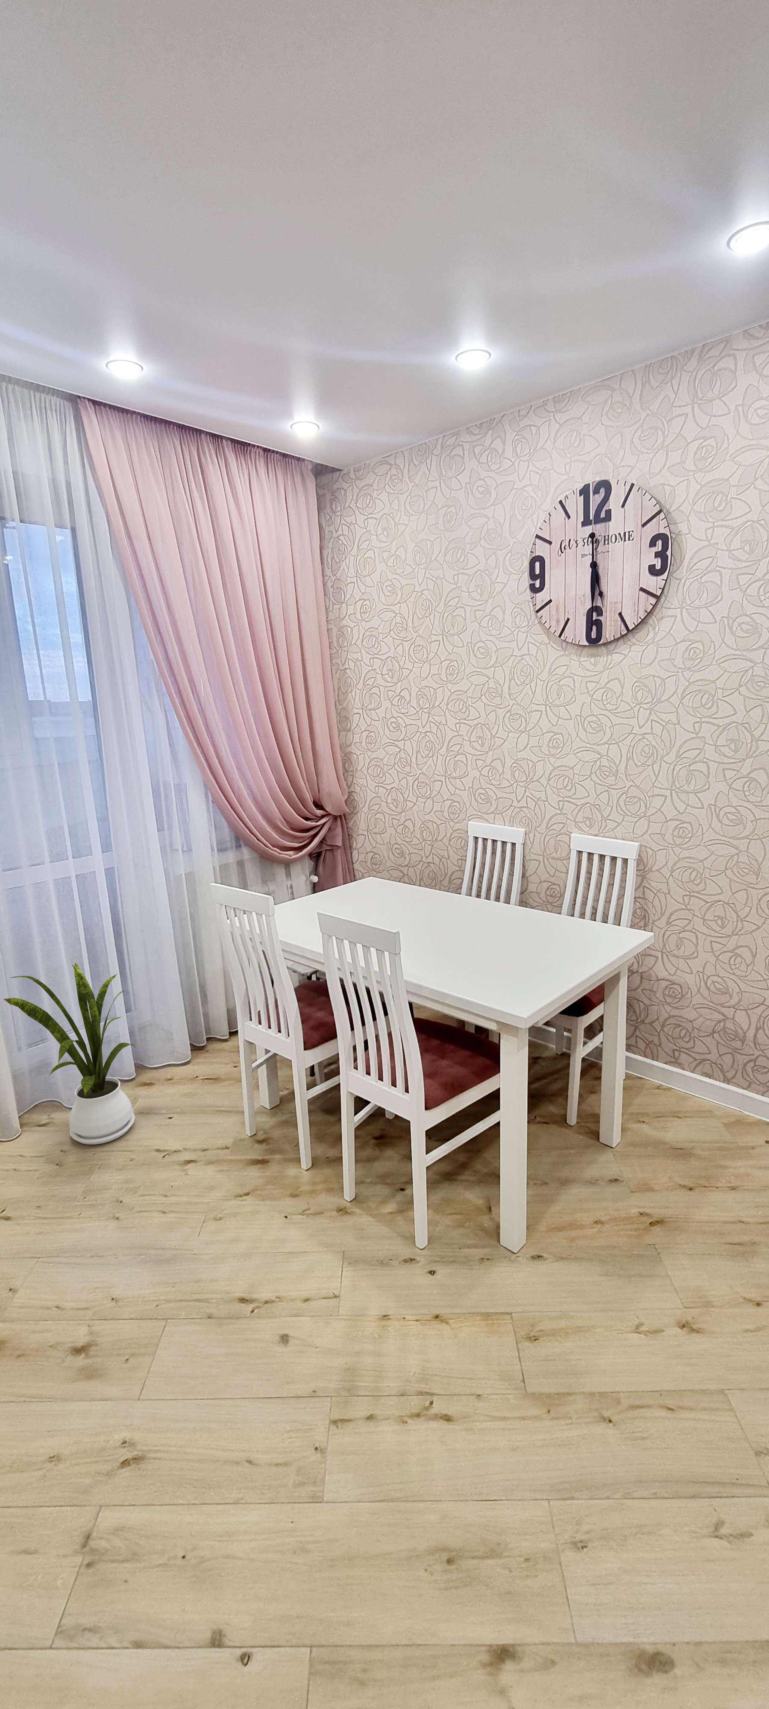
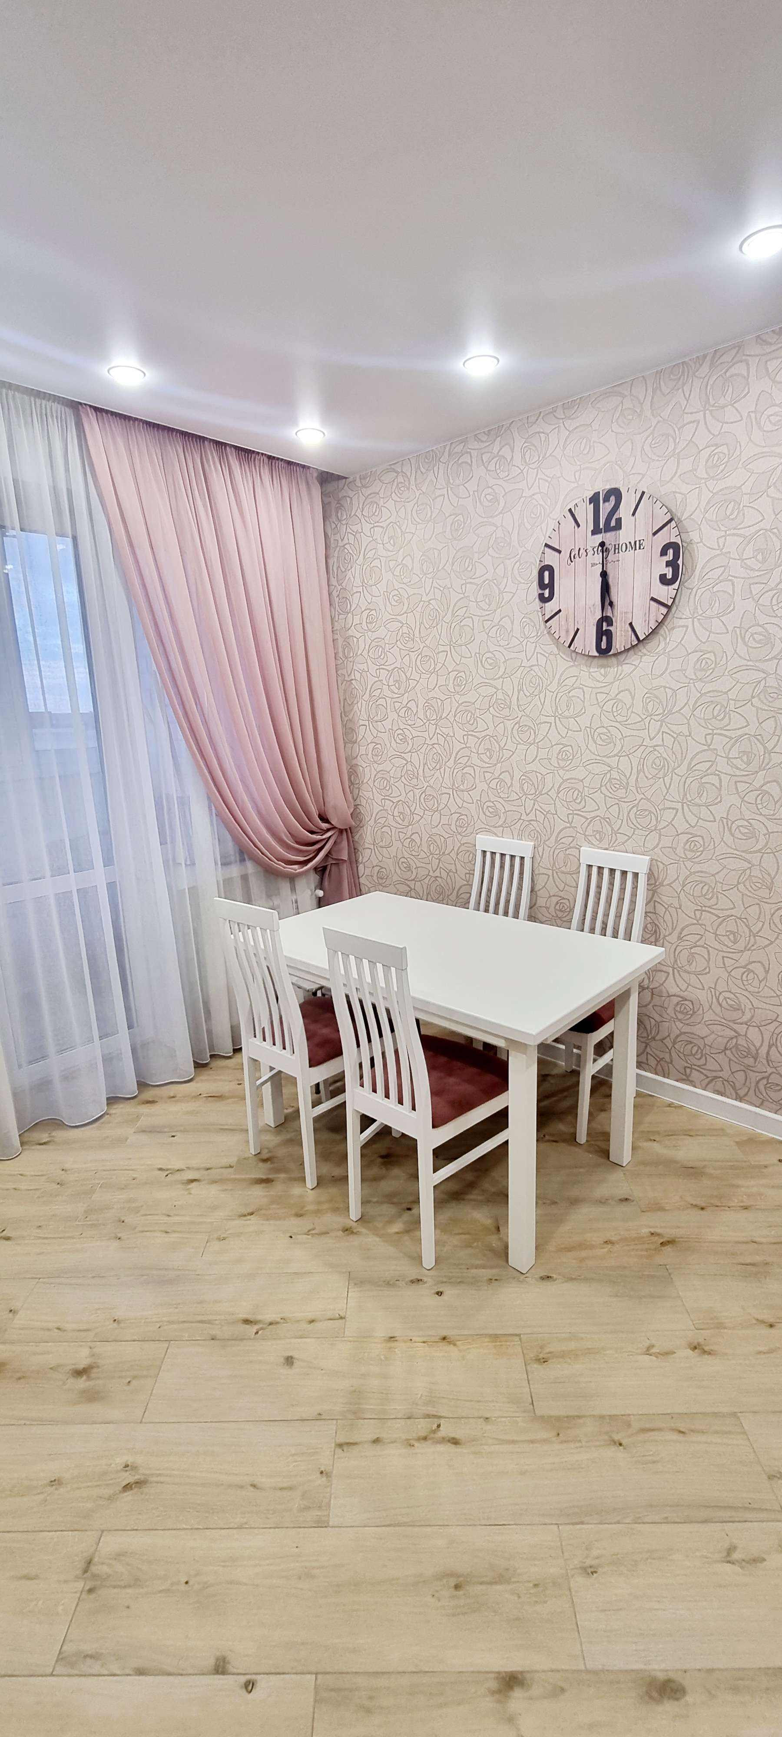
- house plant (83, 1046)
